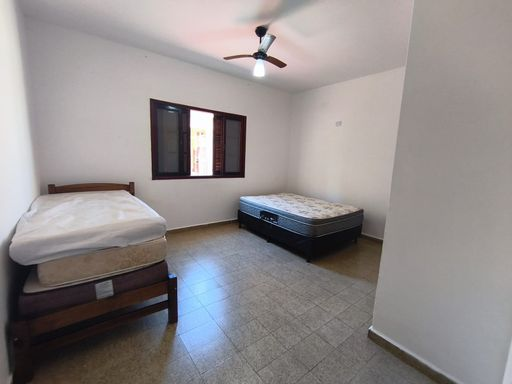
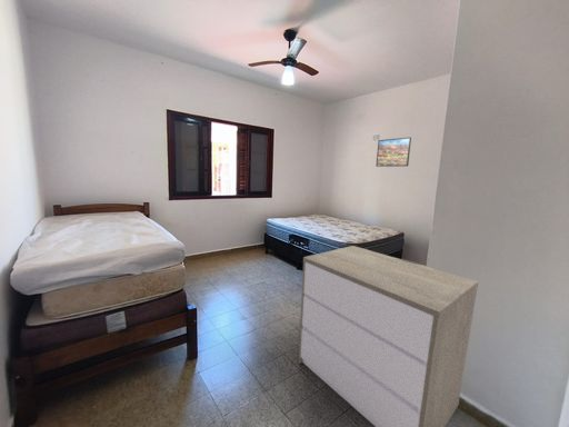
+ dresser (376, 327)
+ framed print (392, 152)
